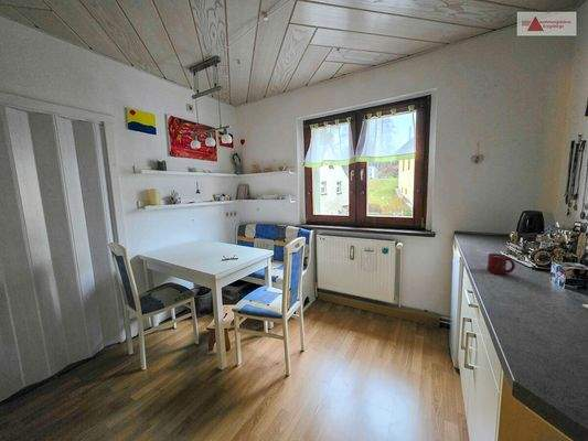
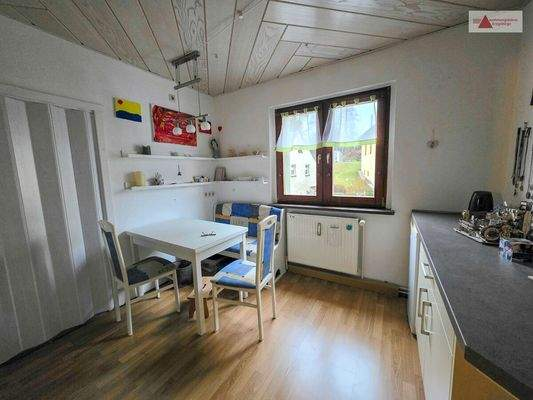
- cup (501, 263)
